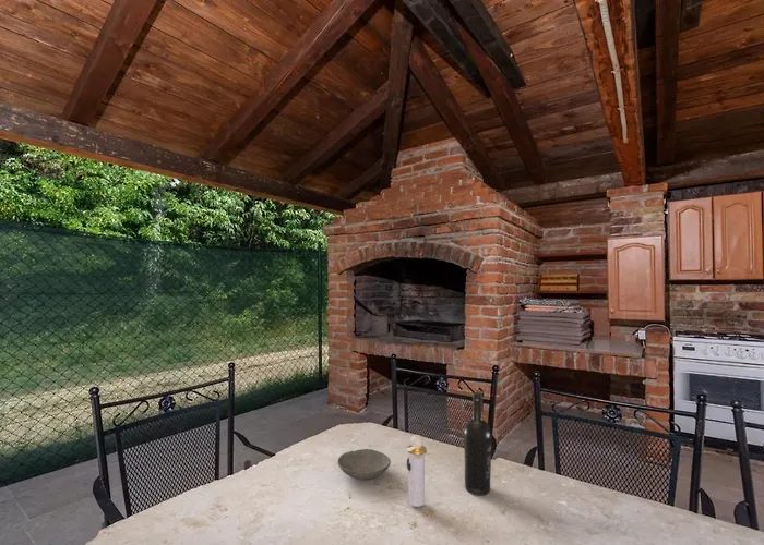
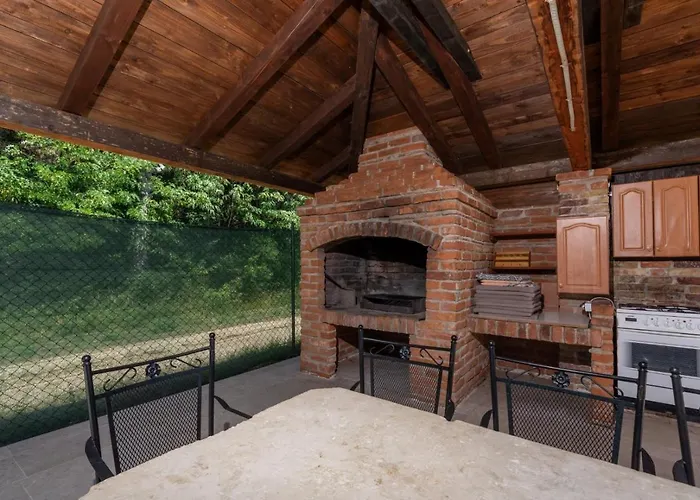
- perfume bottle (416, 469)
- wine bottle (477, 440)
- bowl (363, 467)
